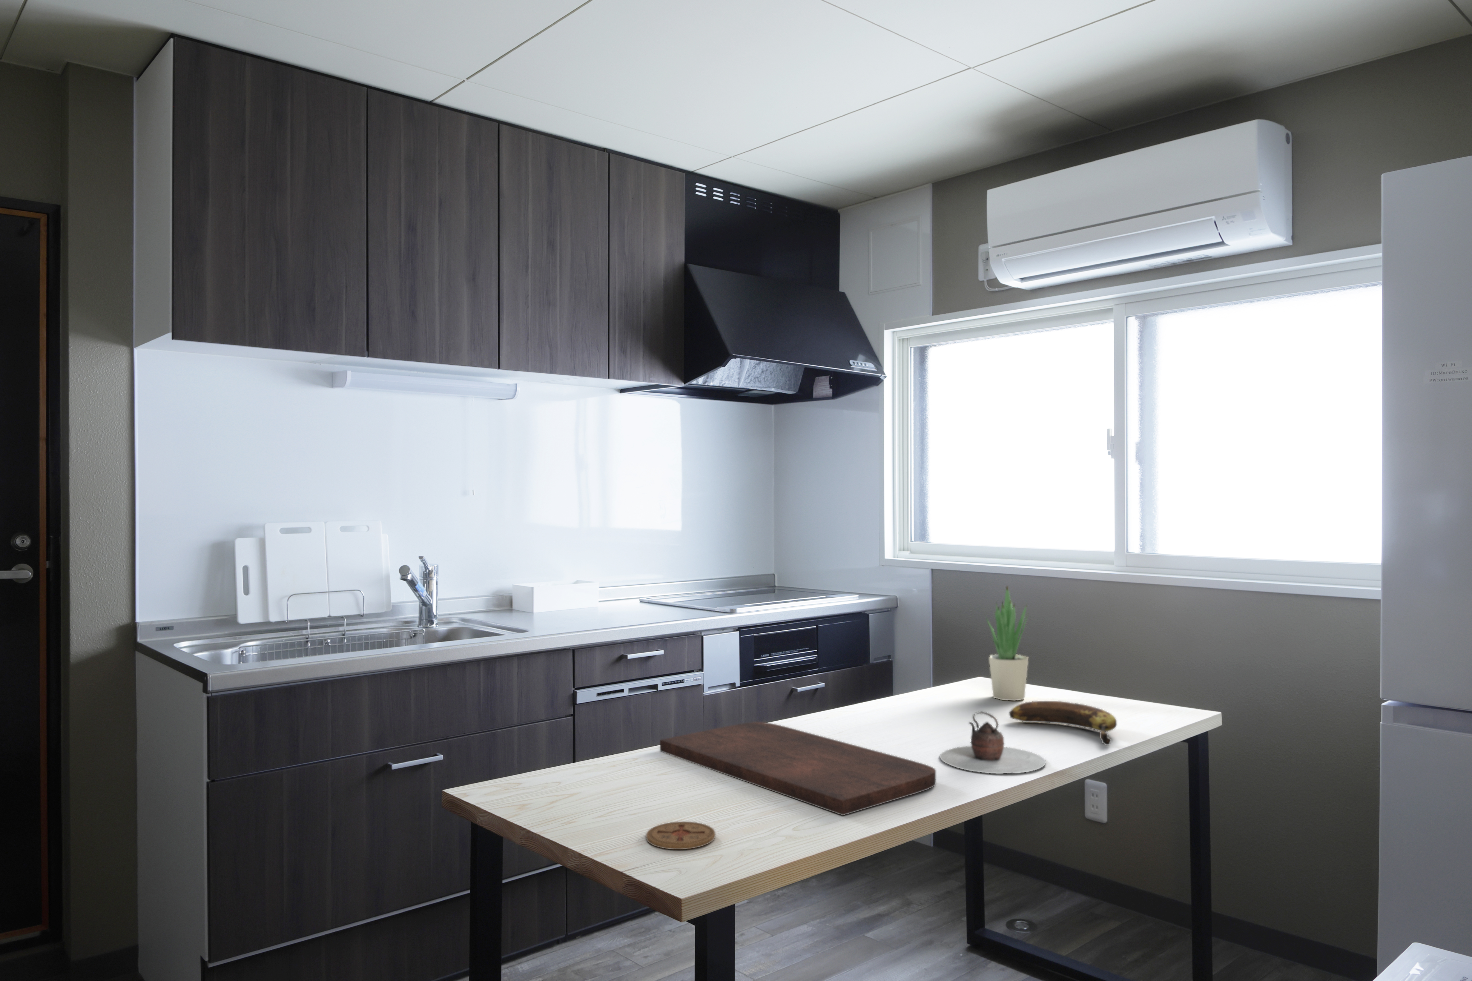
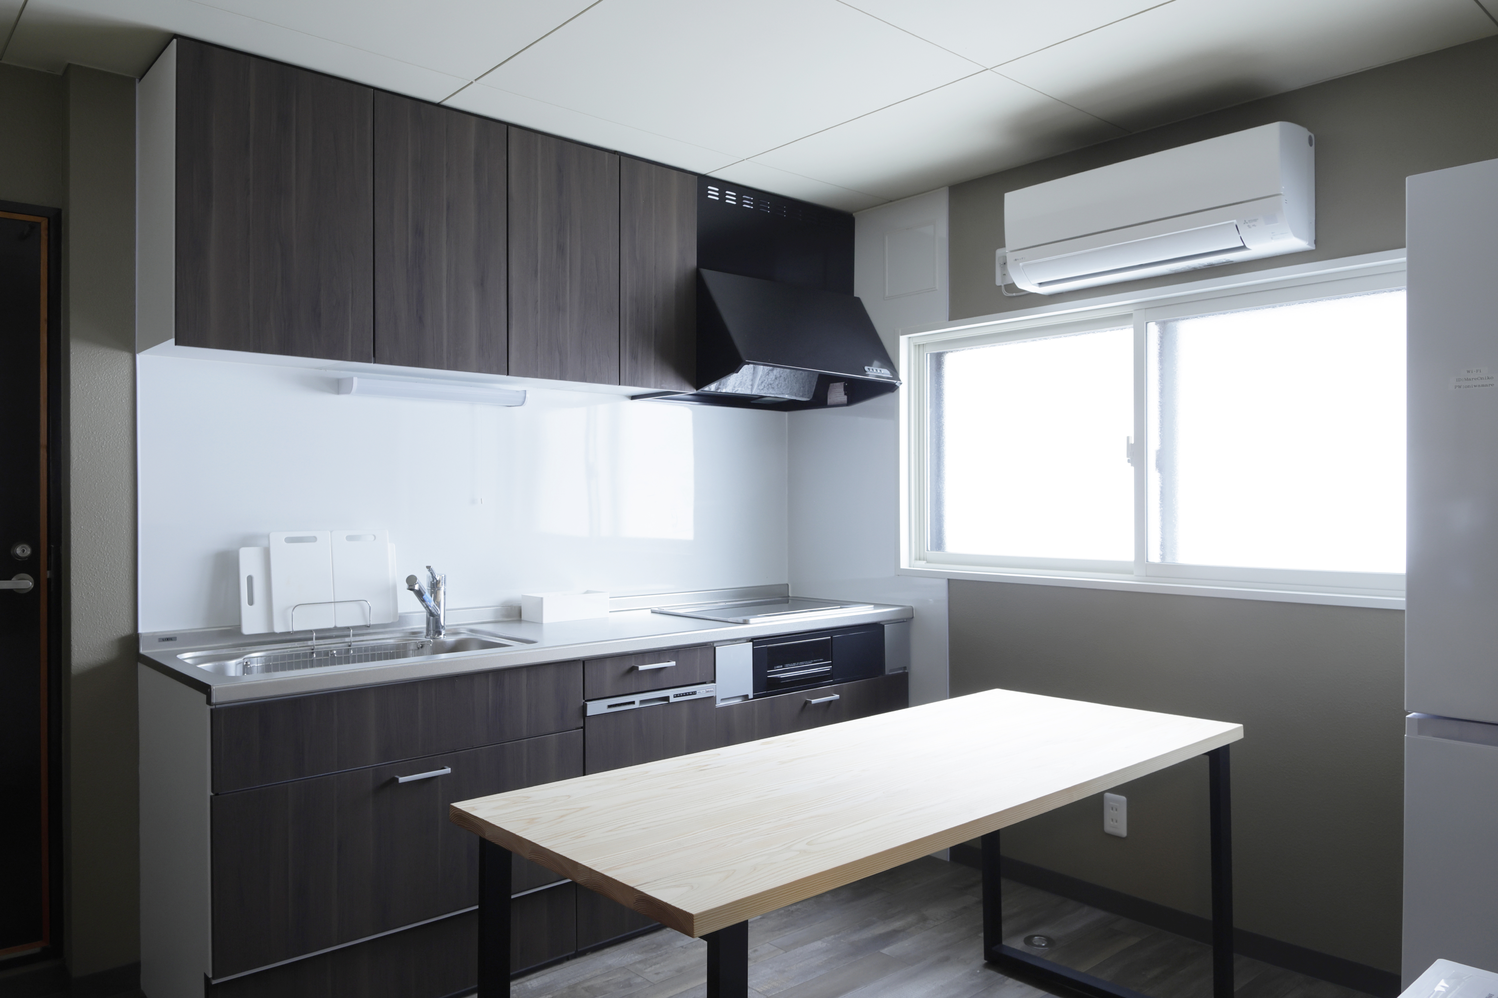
- potted plant (1005, 642)
- banana (1067, 718)
- teapot (992, 736)
- coaster (680, 834)
- cutting board (795, 760)
